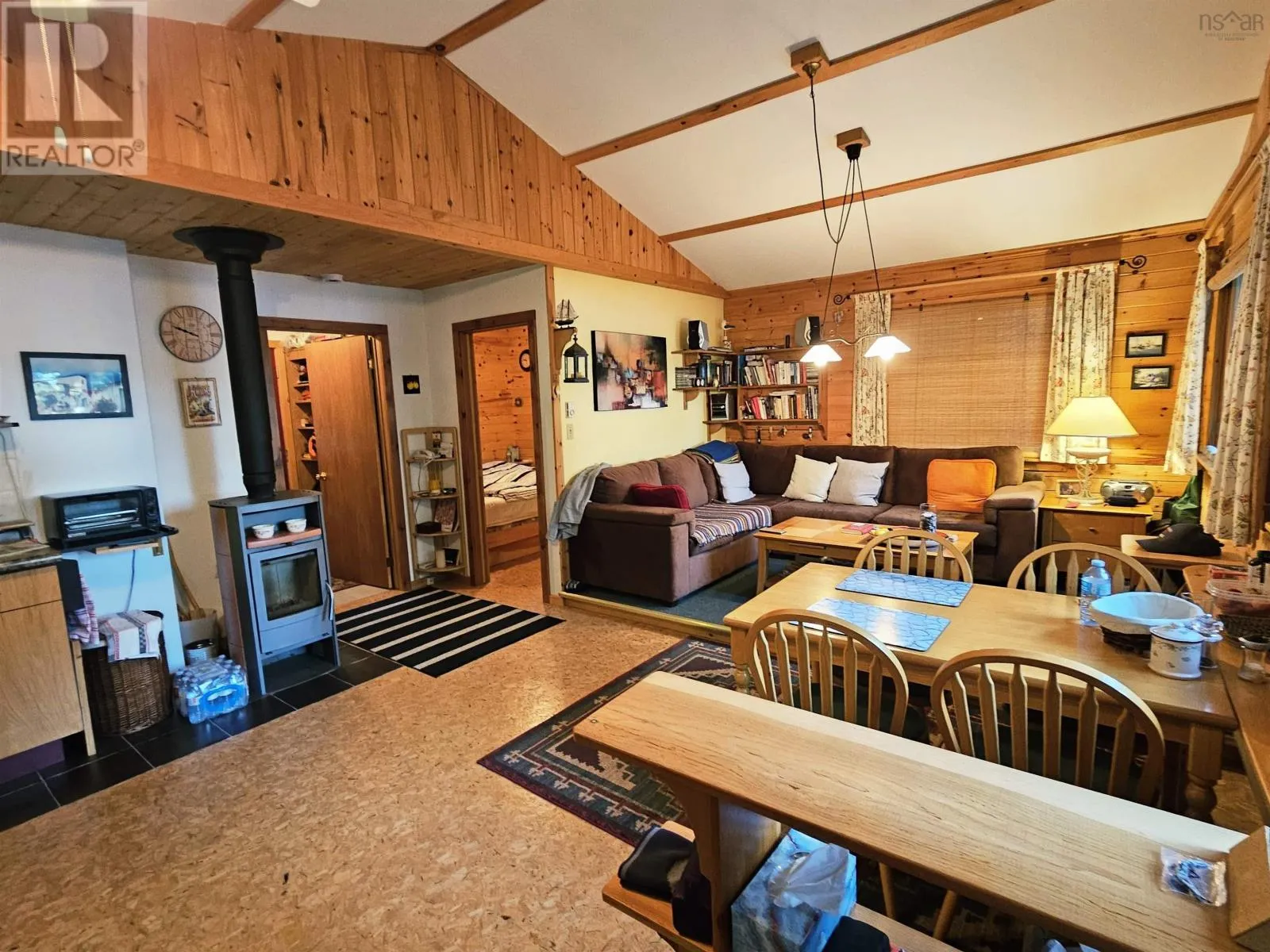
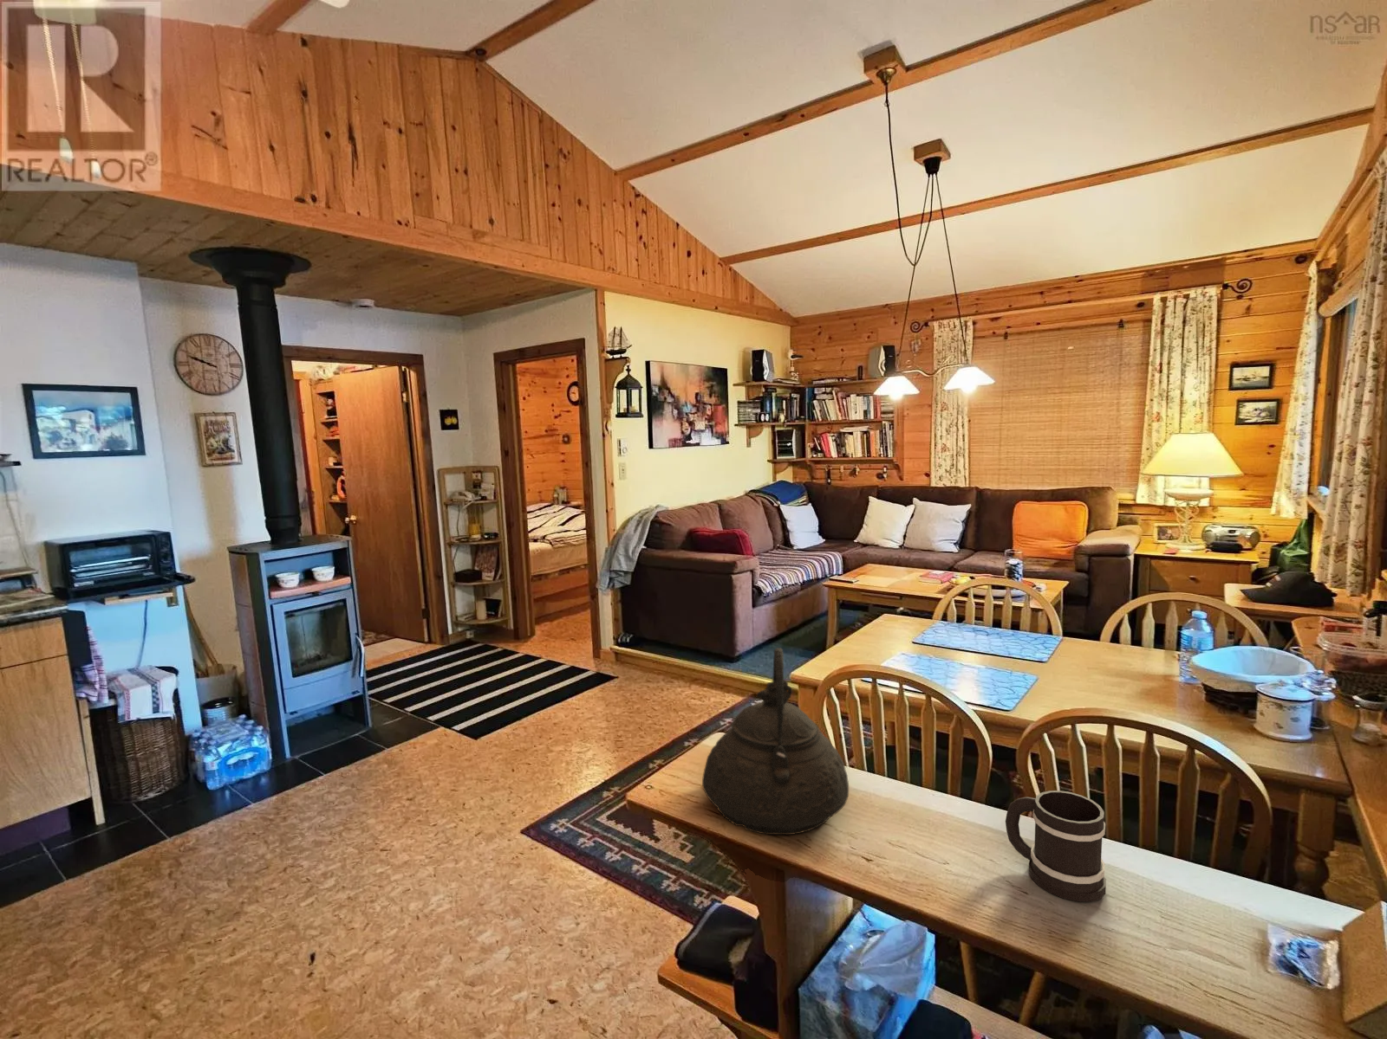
+ mug (1053, 838)
+ teakettle (772, 719)
